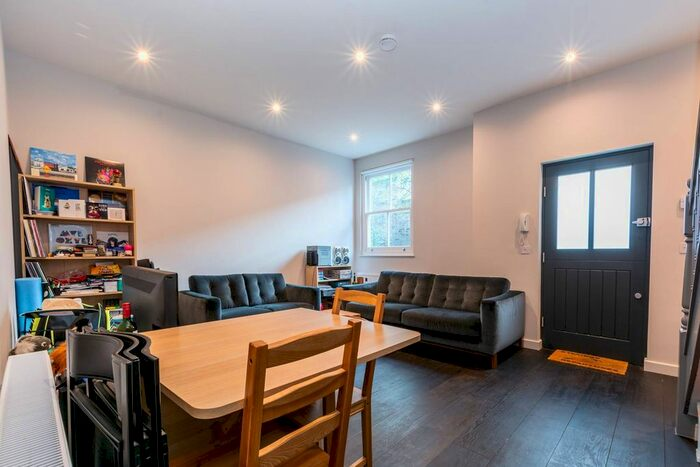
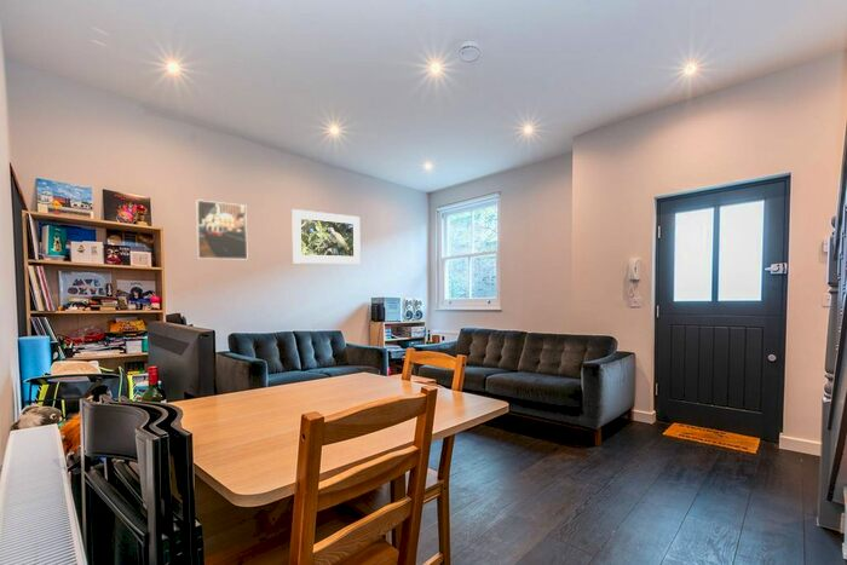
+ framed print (223, 230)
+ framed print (328, 238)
